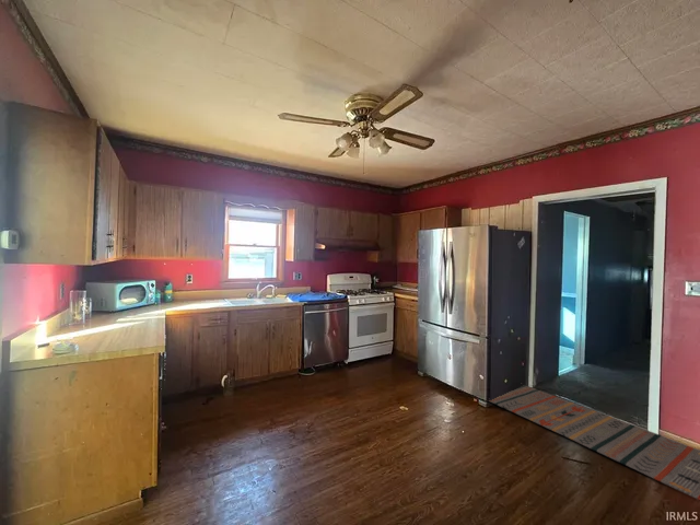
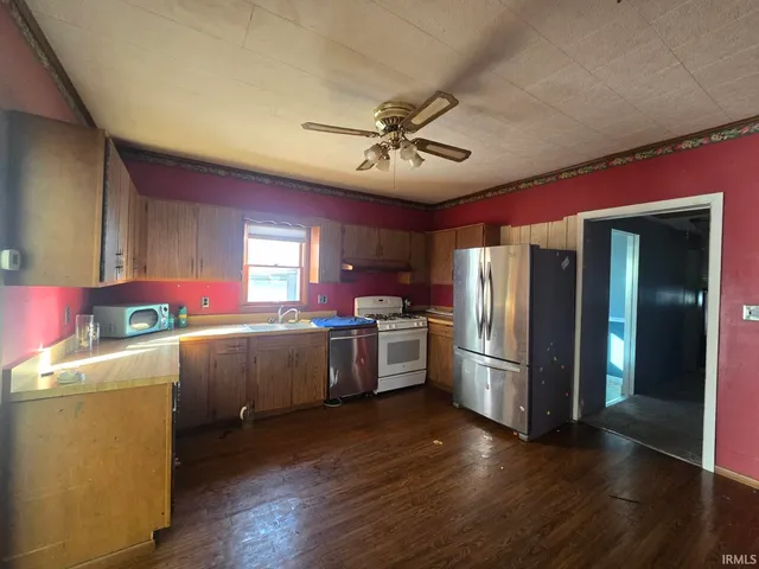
- rug (538, 405)
